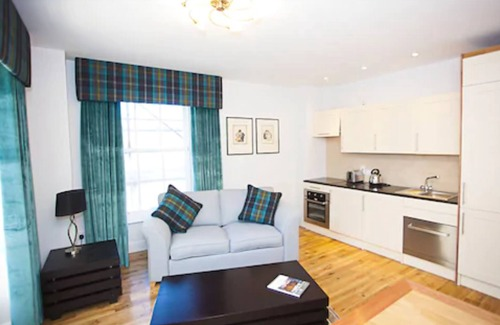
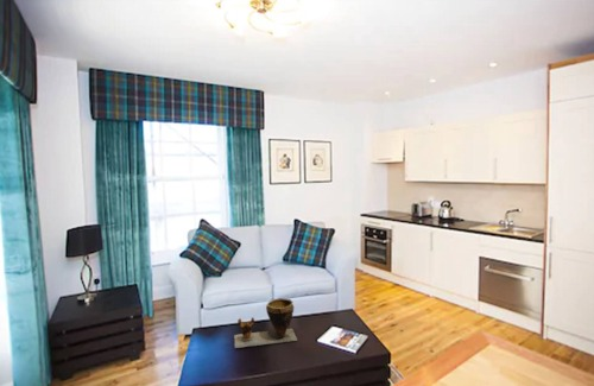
+ clay pot (270, 319)
